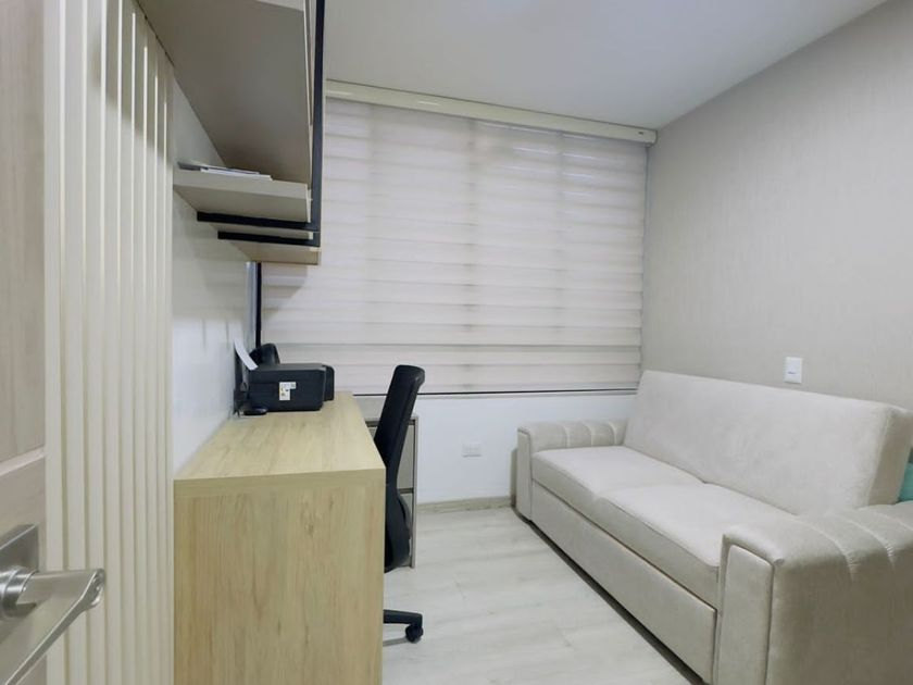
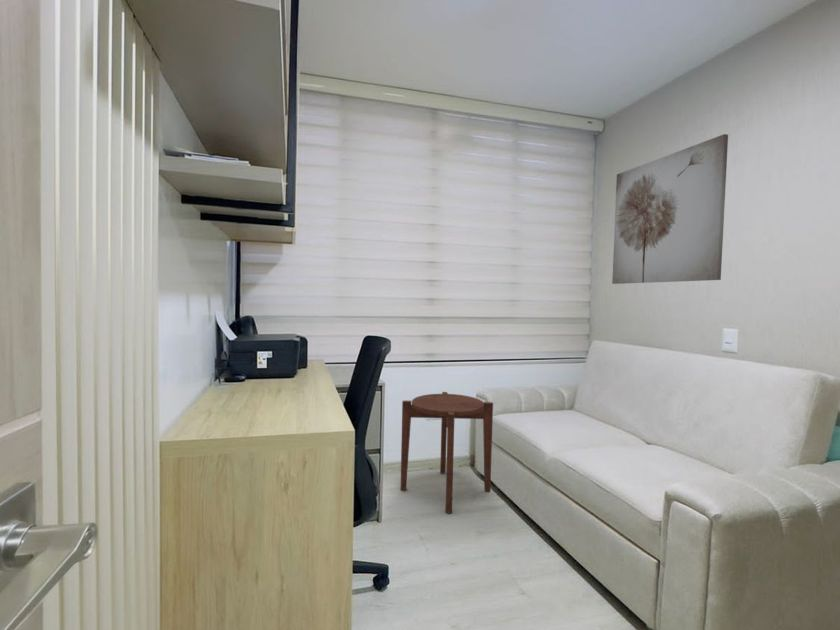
+ side table (447, 446)
+ wall art (661, 220)
